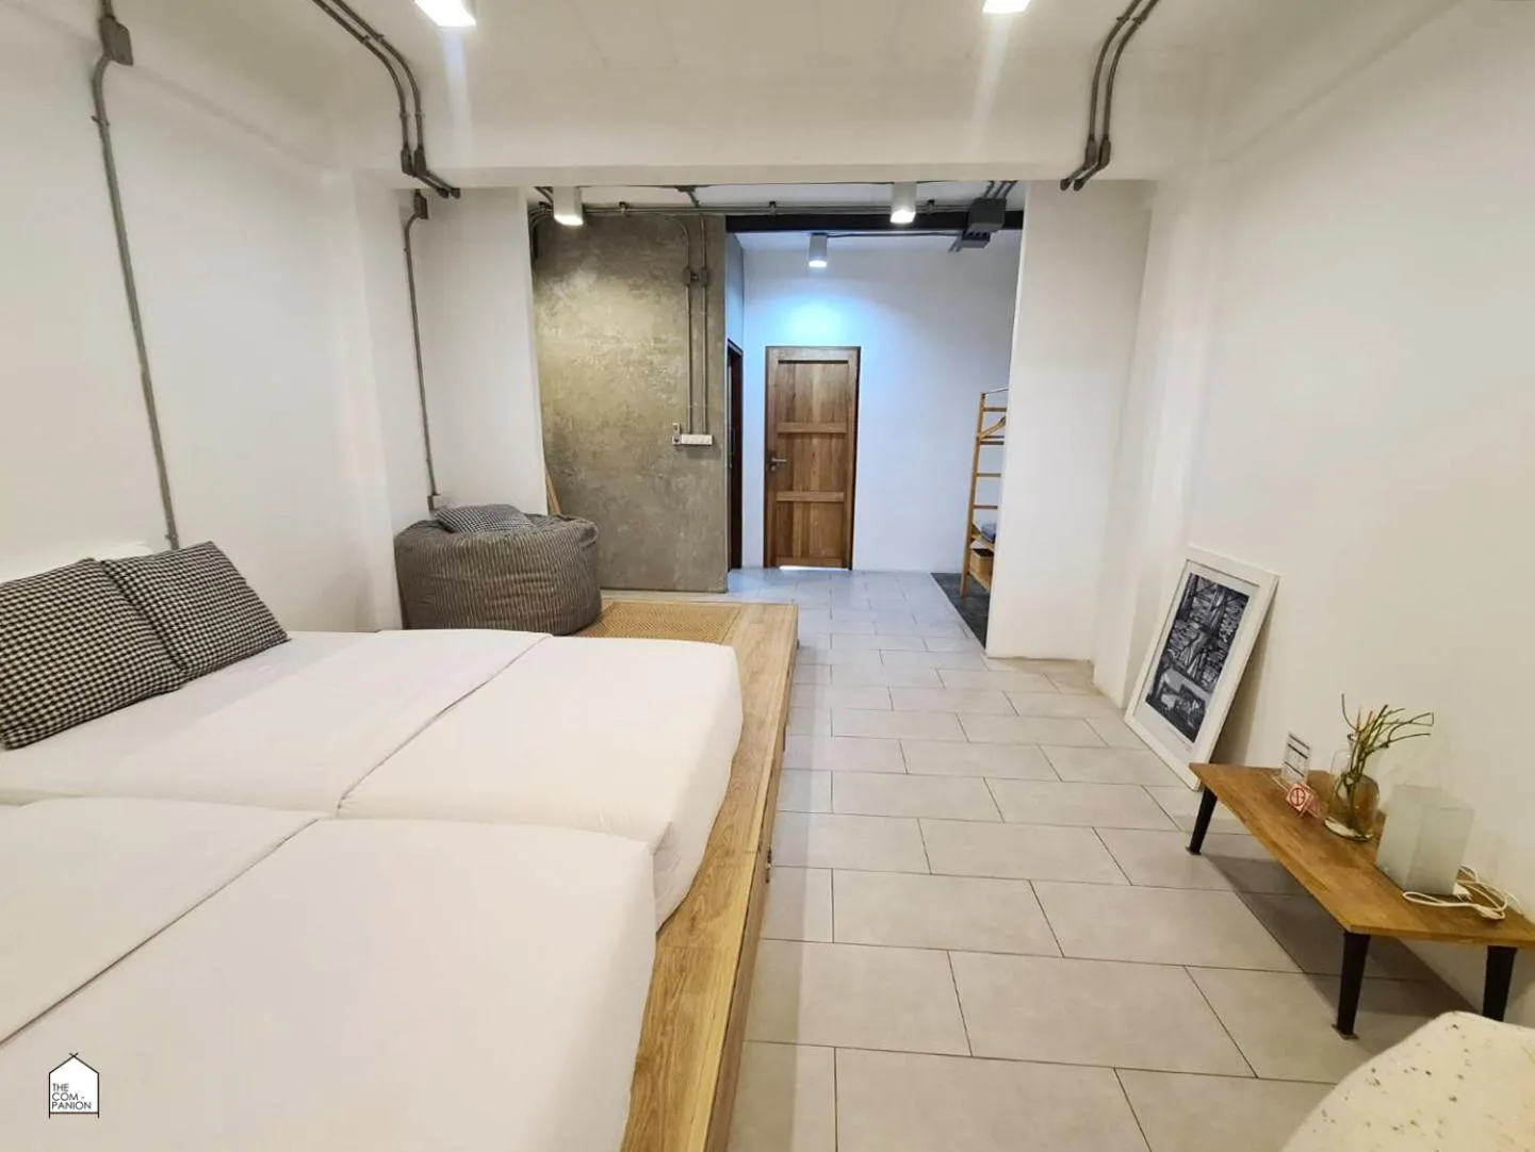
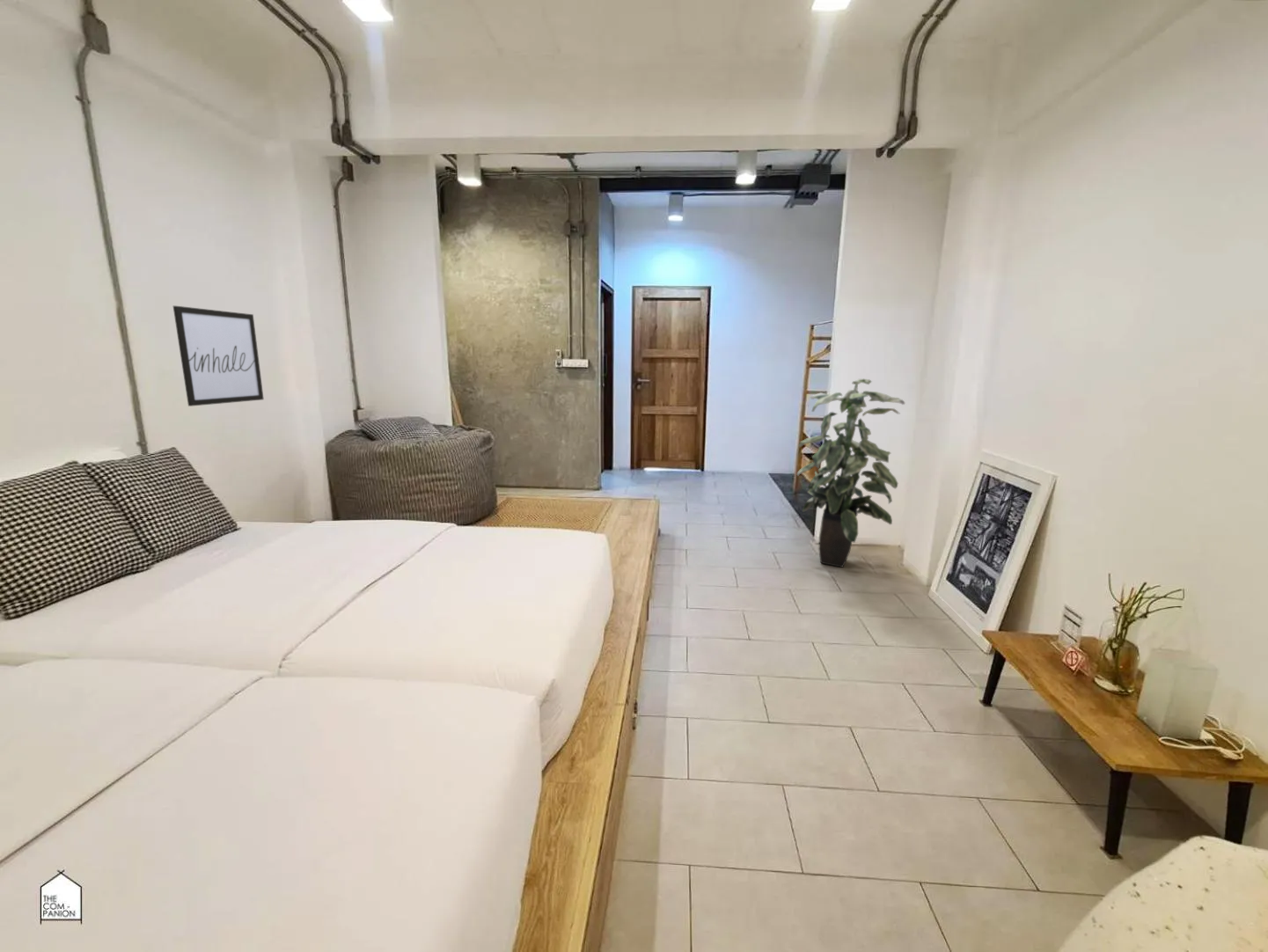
+ wall art (223, 357)
+ indoor plant (847, 476)
